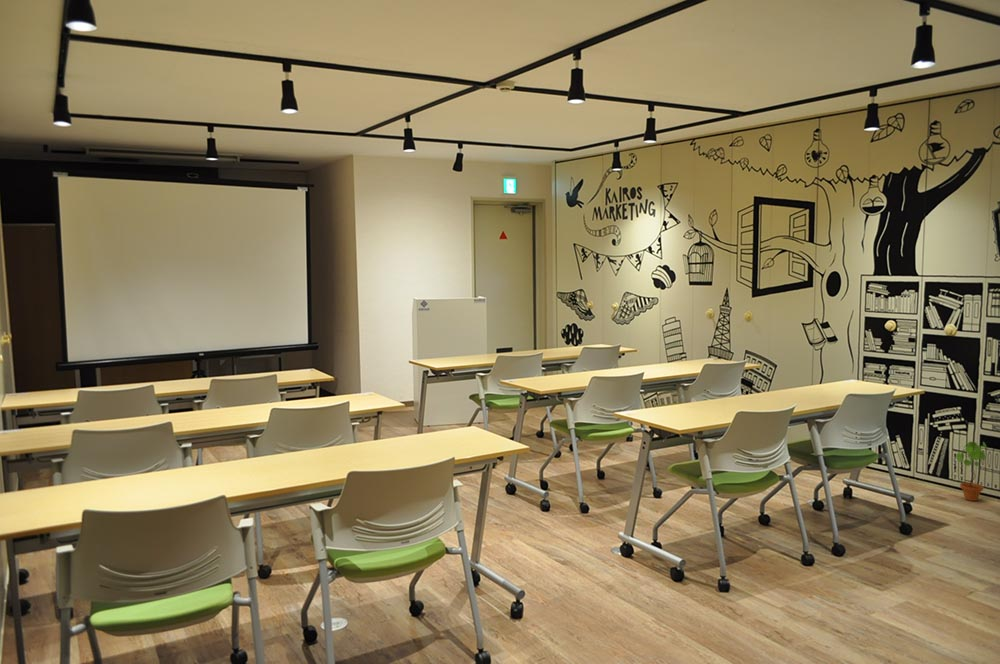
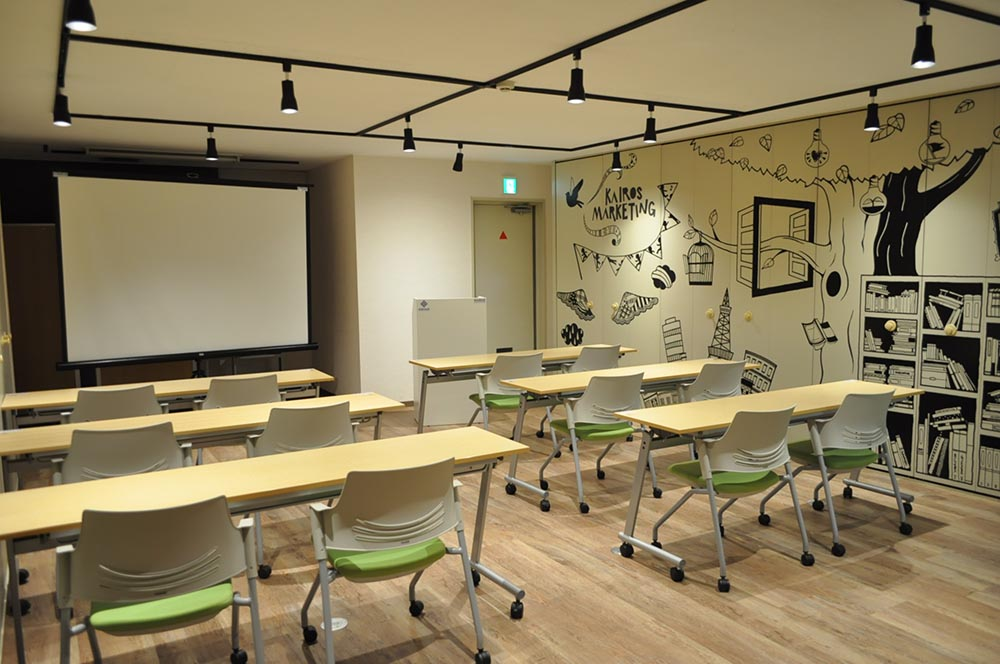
- potted plant (973, 470)
